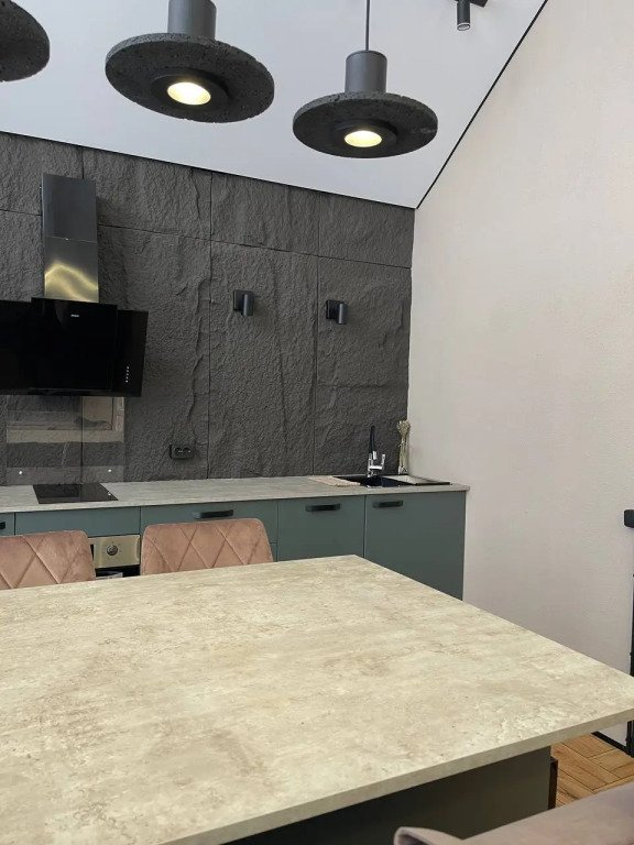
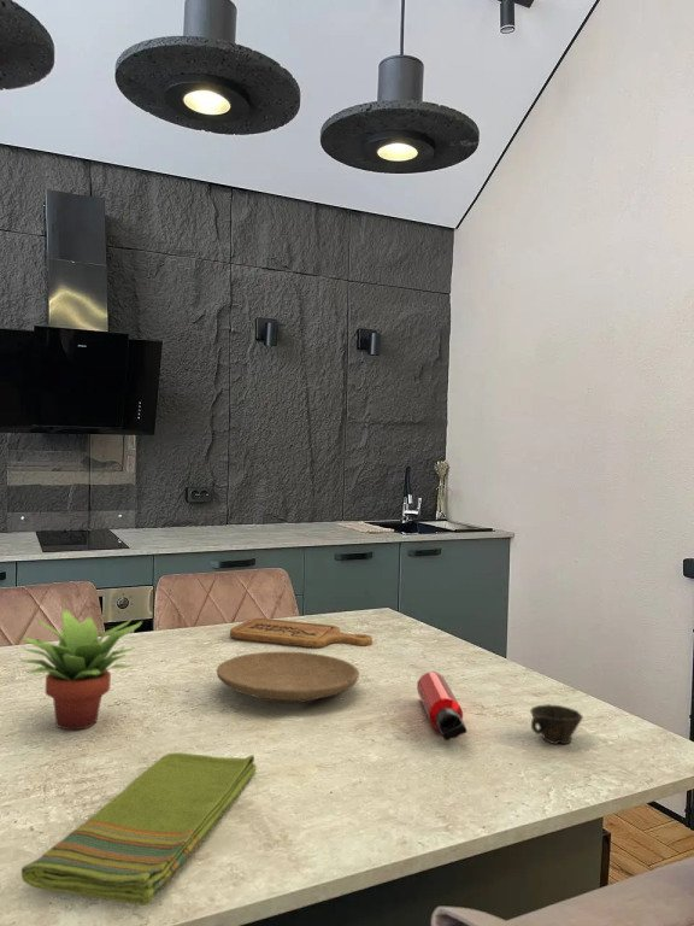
+ plate (287, 680)
+ cup (553, 725)
+ succulent plant (78, 667)
+ cutting board (304, 633)
+ water bottle (440, 707)
+ dish towel (157, 809)
